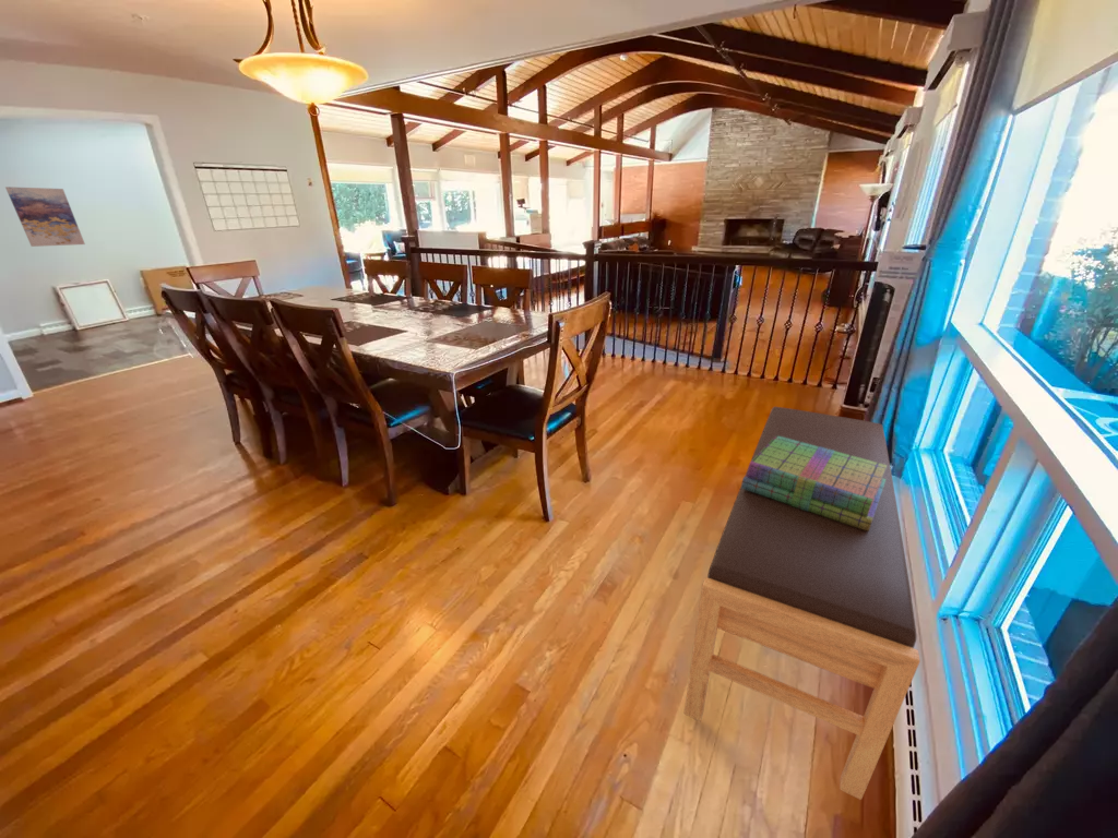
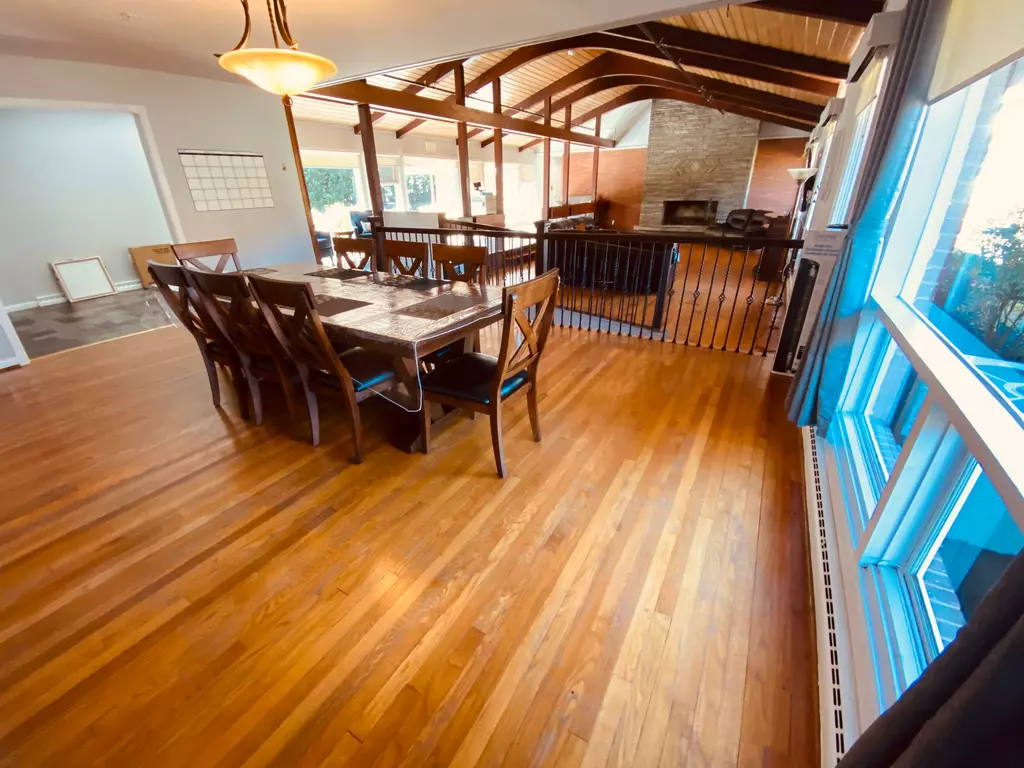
- stack of books (814, 476)
- wall art (47, 217)
- bench (802, 538)
